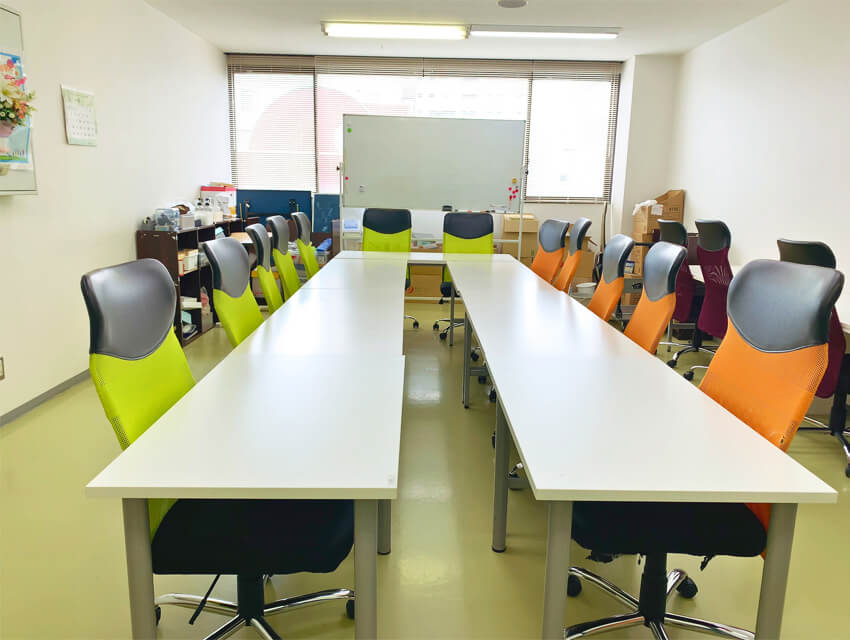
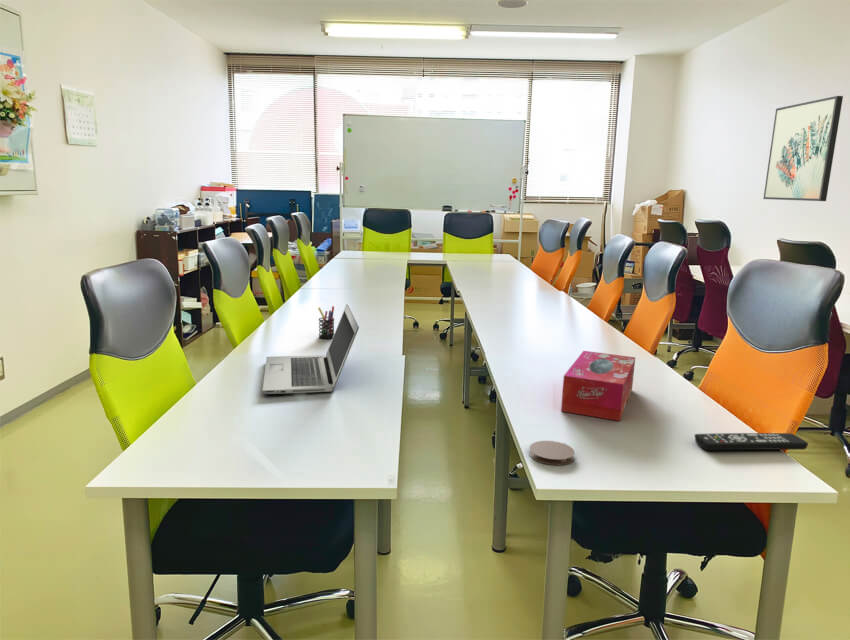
+ wall art (799, 152)
+ coaster (551, 452)
+ pen holder (328, 320)
+ laptop (309, 355)
+ tissue box (600, 382)
+ remote control (750, 442)
